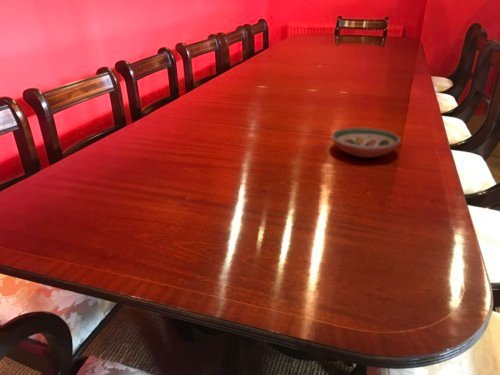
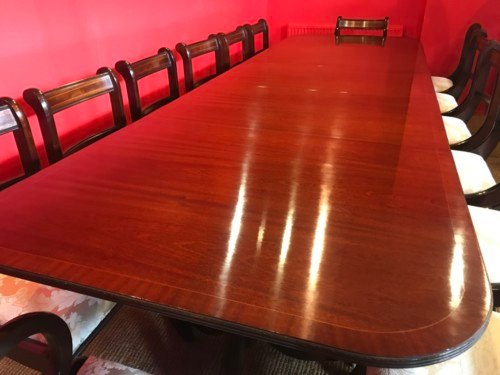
- decorative bowl (364, 144)
